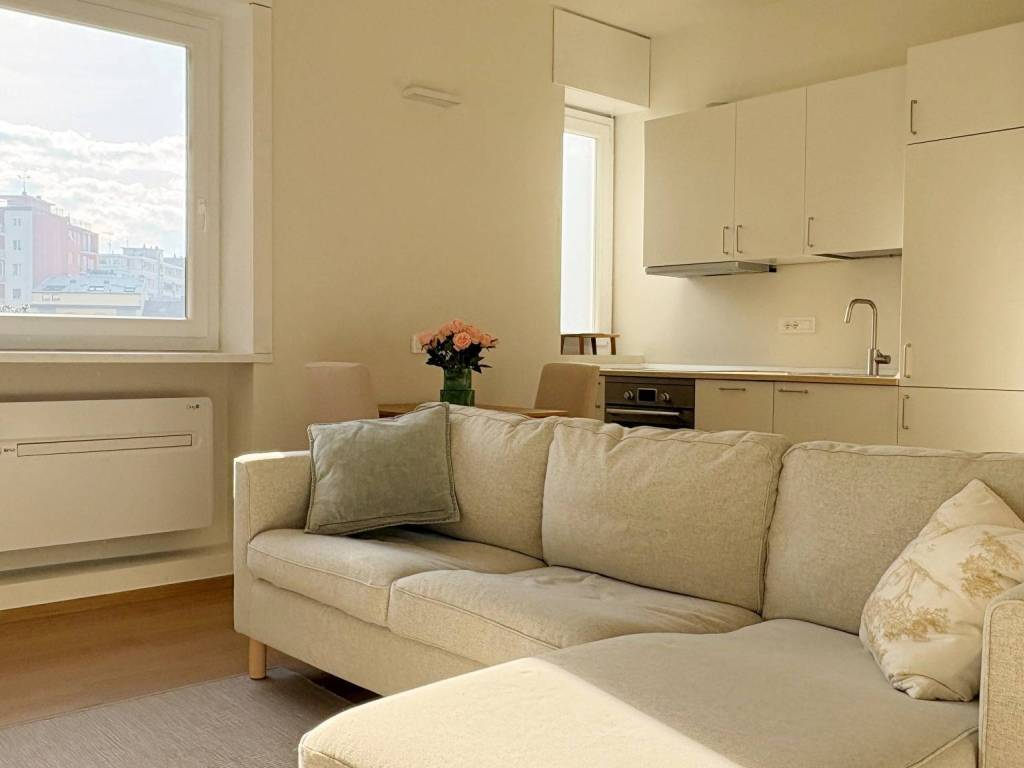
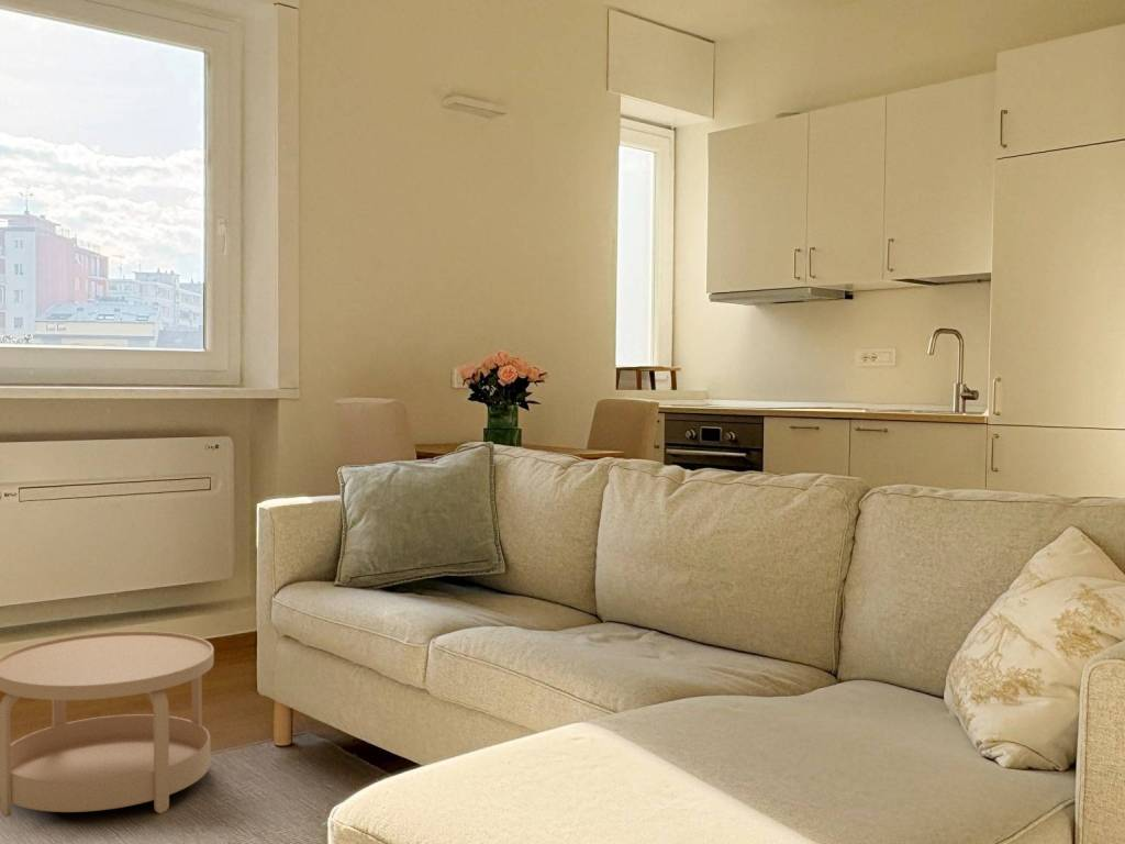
+ side table (107, 721)
